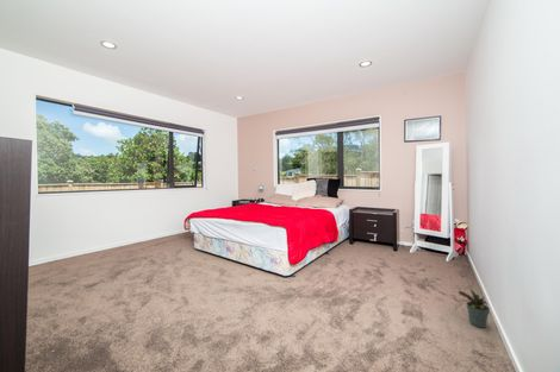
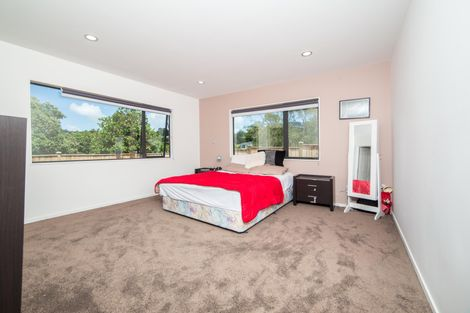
- potted plant (473, 304)
